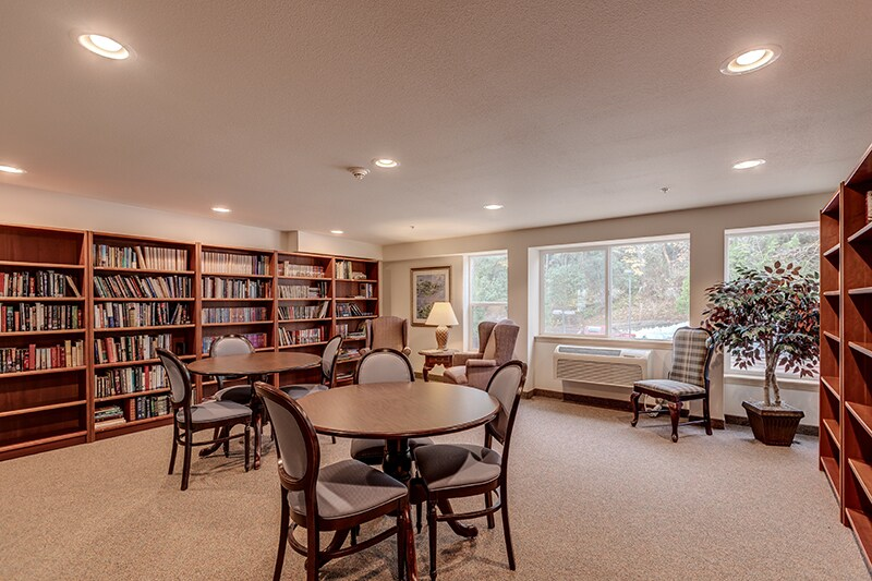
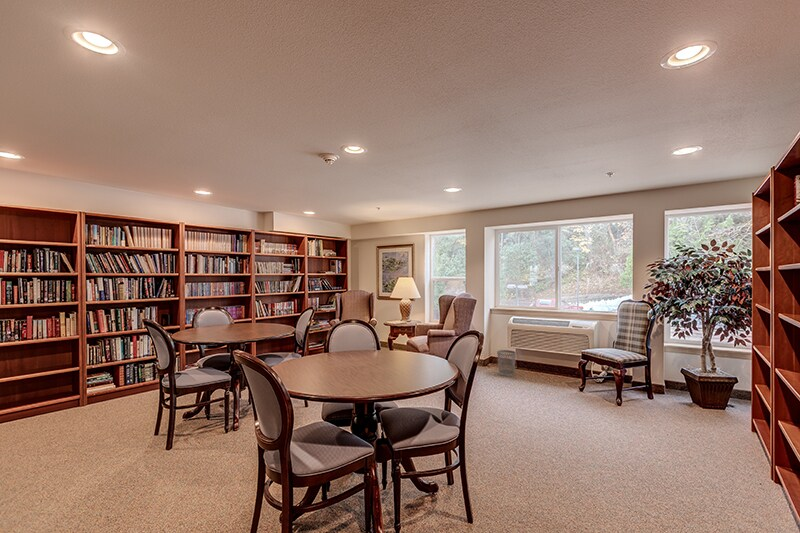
+ wastebasket (506, 363)
